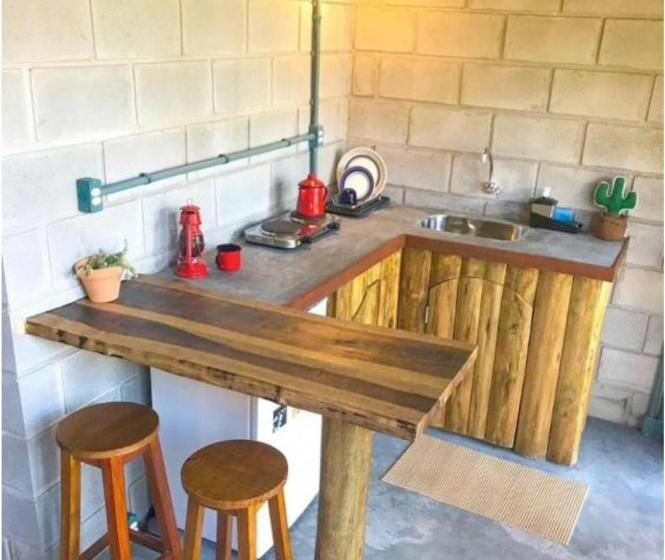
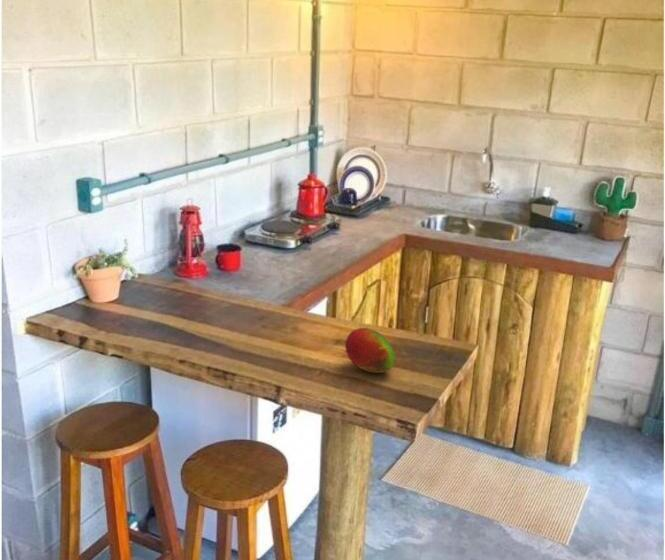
+ fruit (370, 350)
